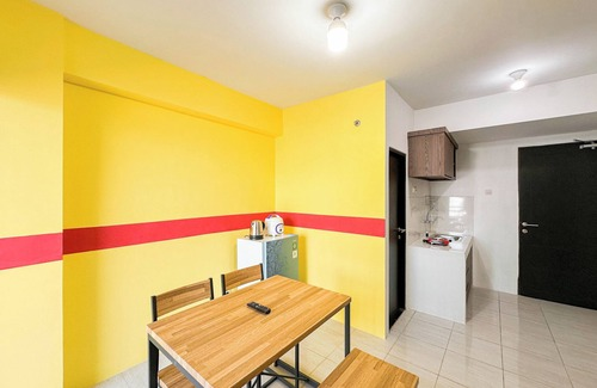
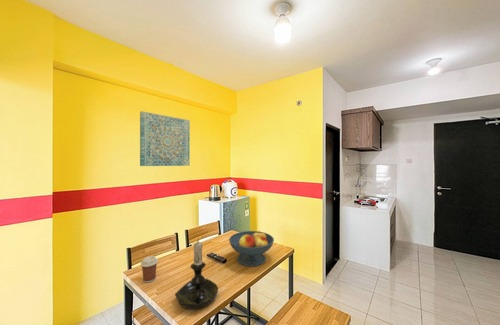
+ candle holder (197, 268)
+ fruit bowl (251, 245)
+ wall art (167, 141)
+ coffee cup (149, 269)
